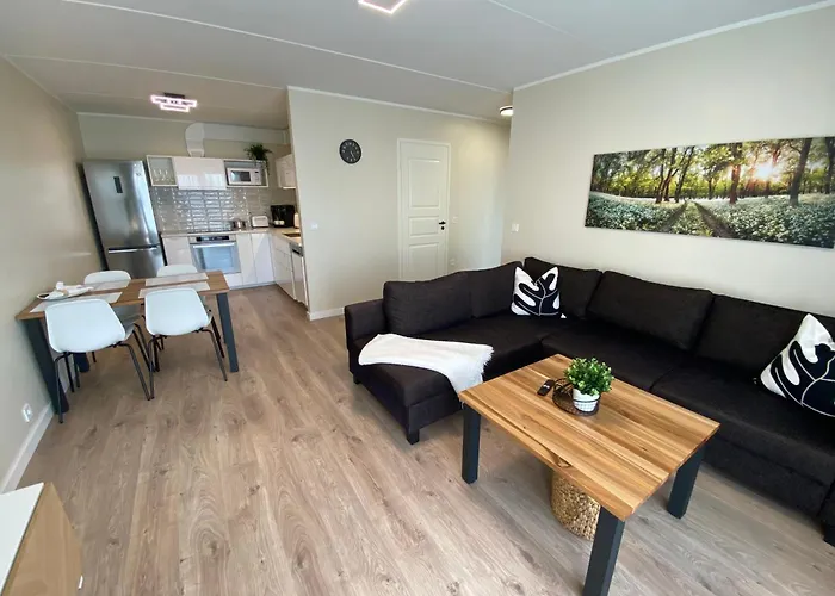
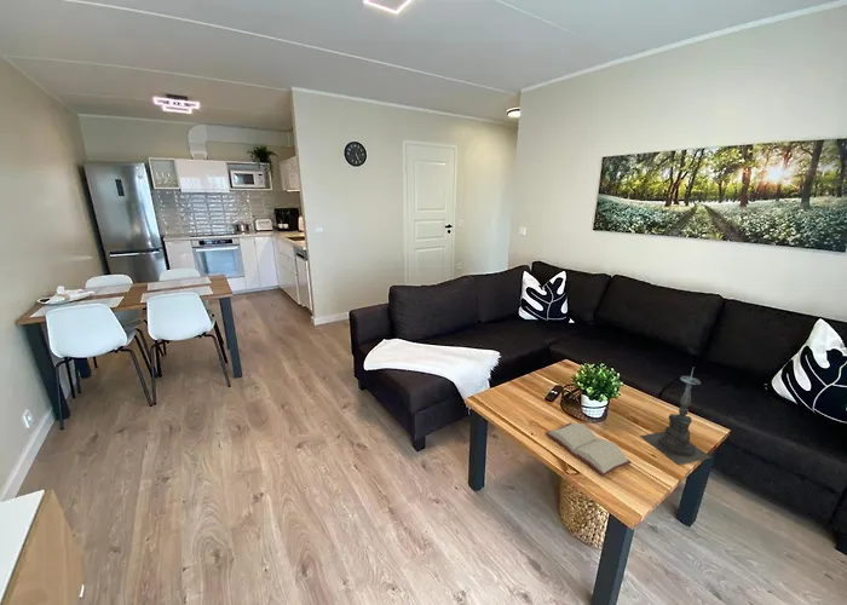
+ candle holder (682, 408)
+ hardback book (586, 443)
